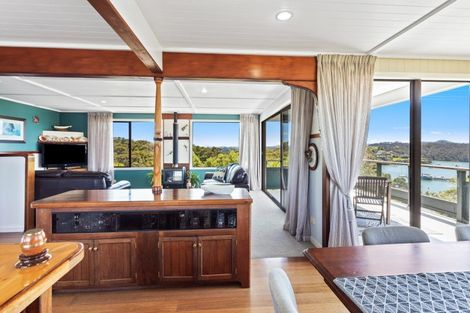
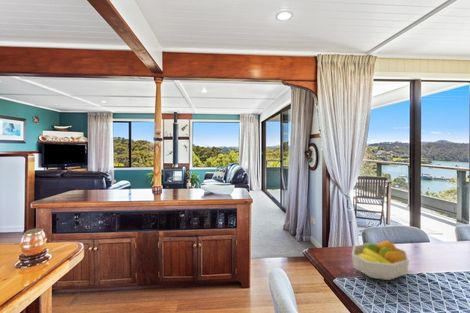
+ fruit bowl (379, 257)
